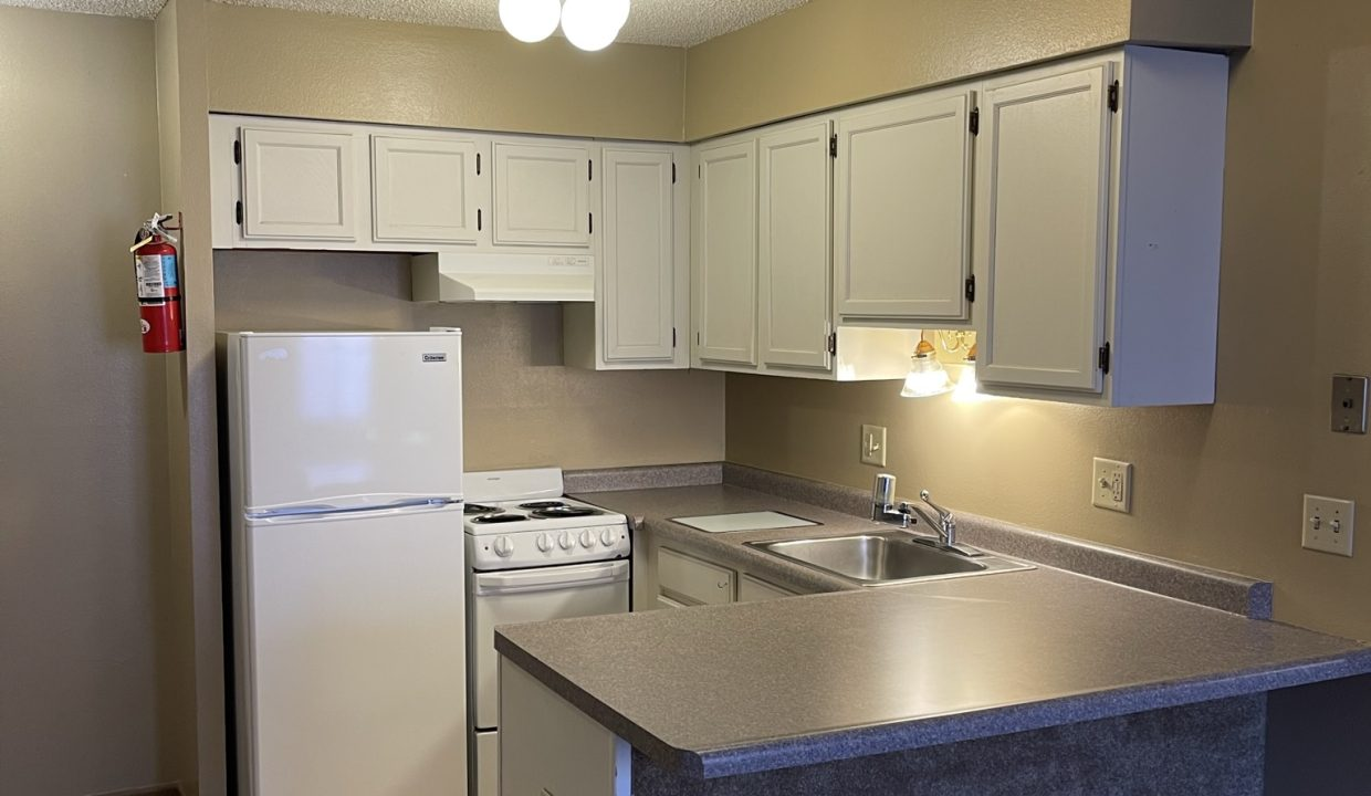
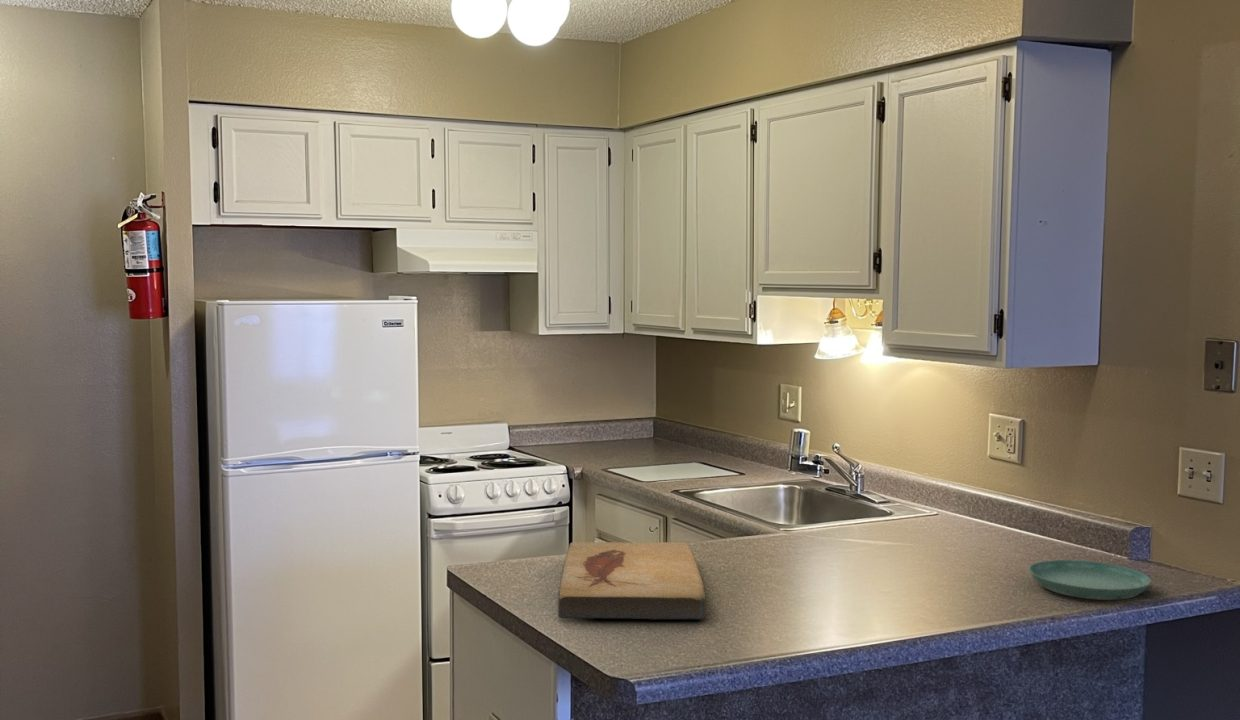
+ saucer (1088, 580)
+ fish fossil (630, 576)
